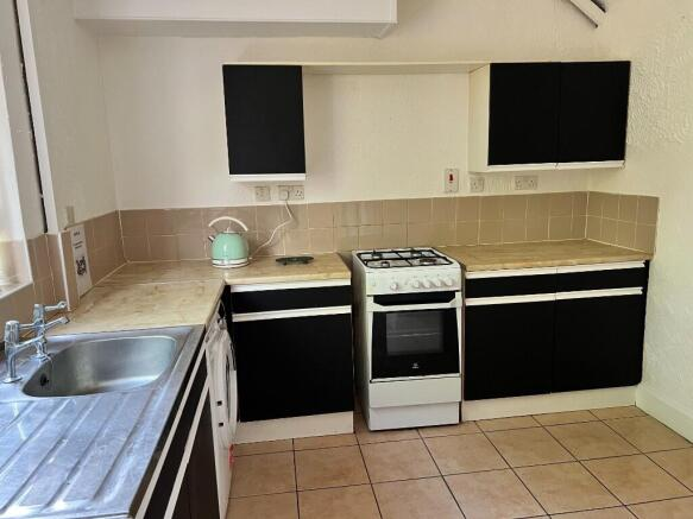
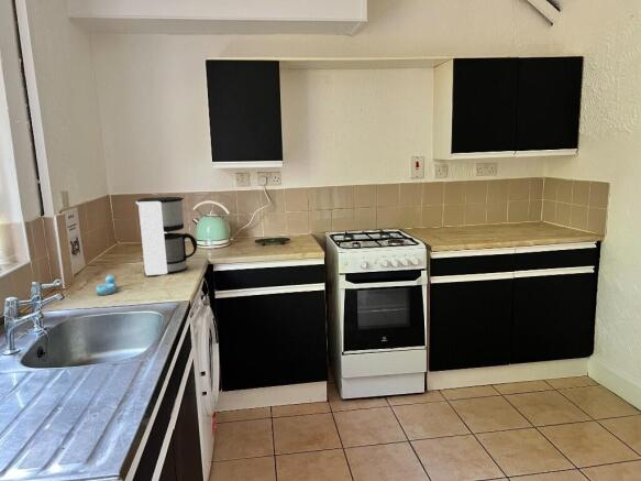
+ salt and pepper shaker set (107, 283)
+ coffee maker (168, 234)
